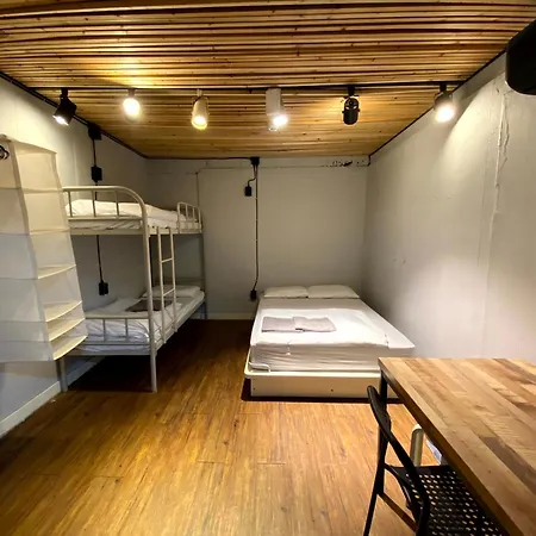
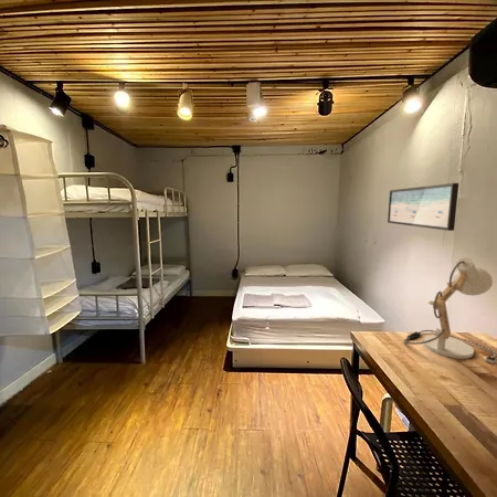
+ desk lamp (445, 304)
+ wall art (415, 207)
